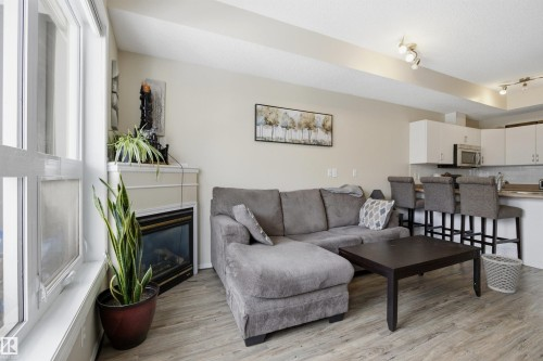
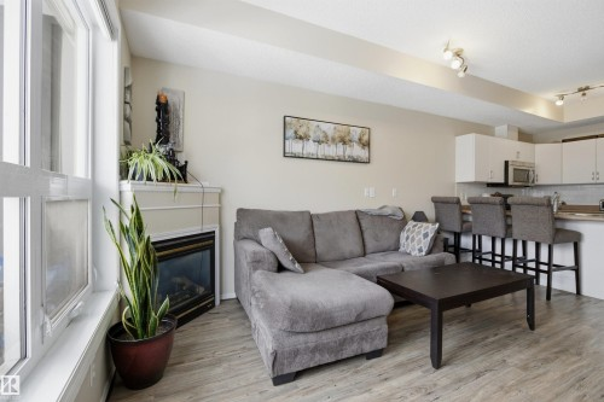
- wastebasket (501, 273)
